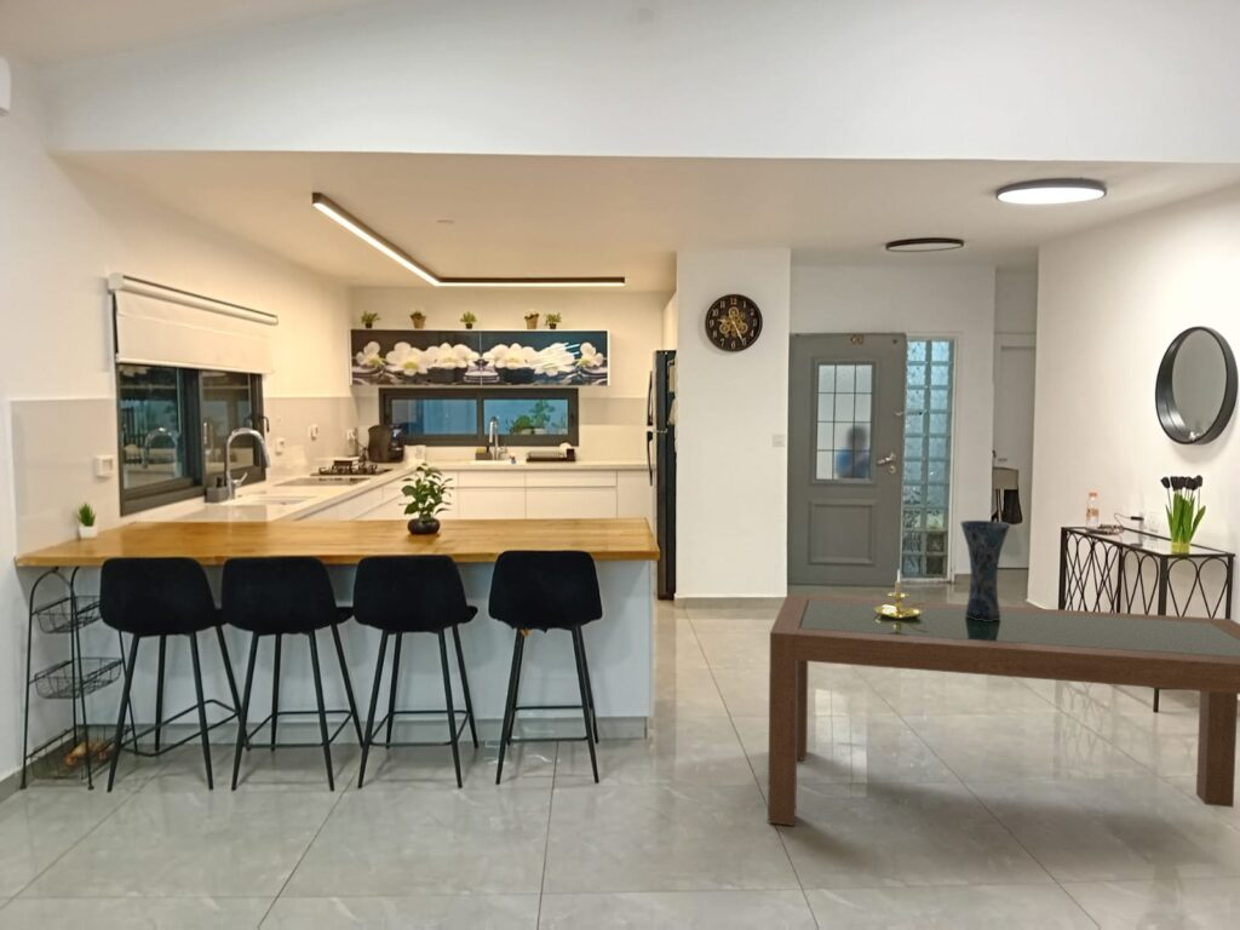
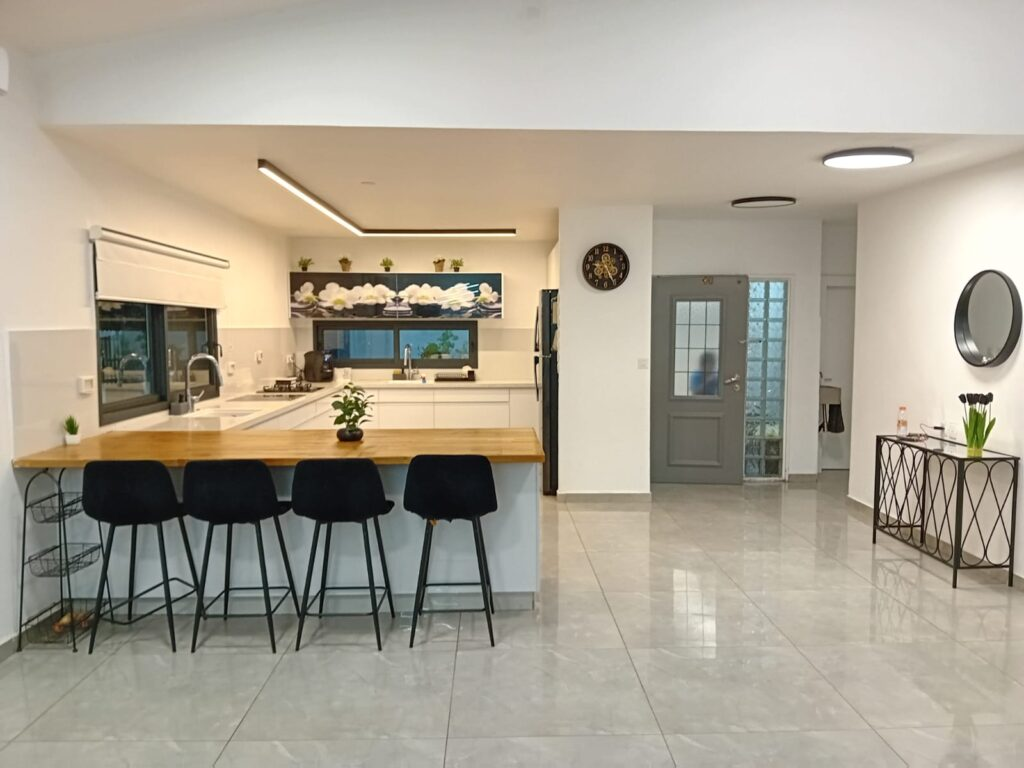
- candle holder (902, 592)
- dining table (1005, 676)
- vase (983, 569)
